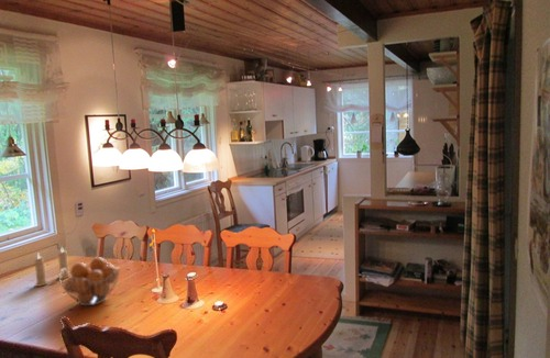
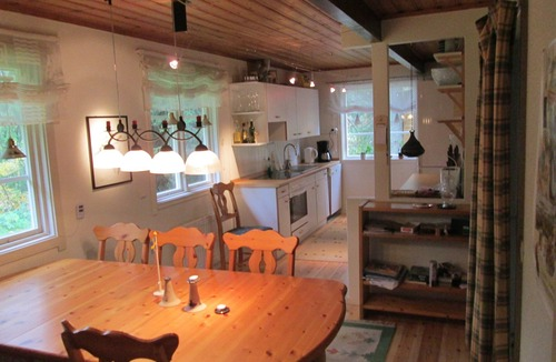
- candle (59, 265)
- fruit basket (90, 280)
